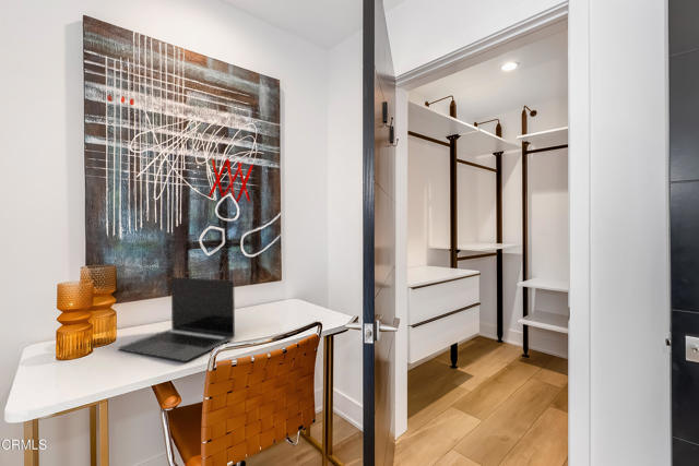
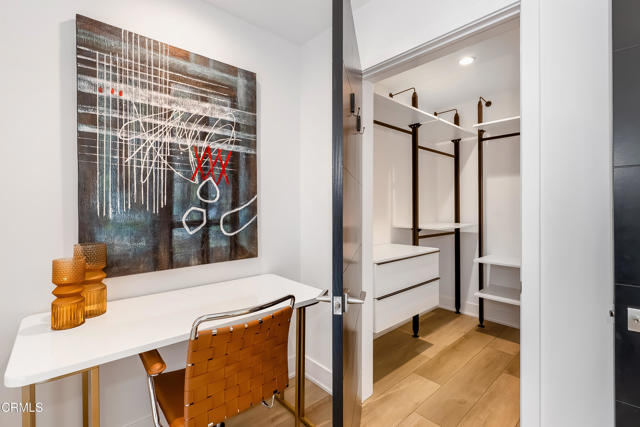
- laptop (178, 313)
